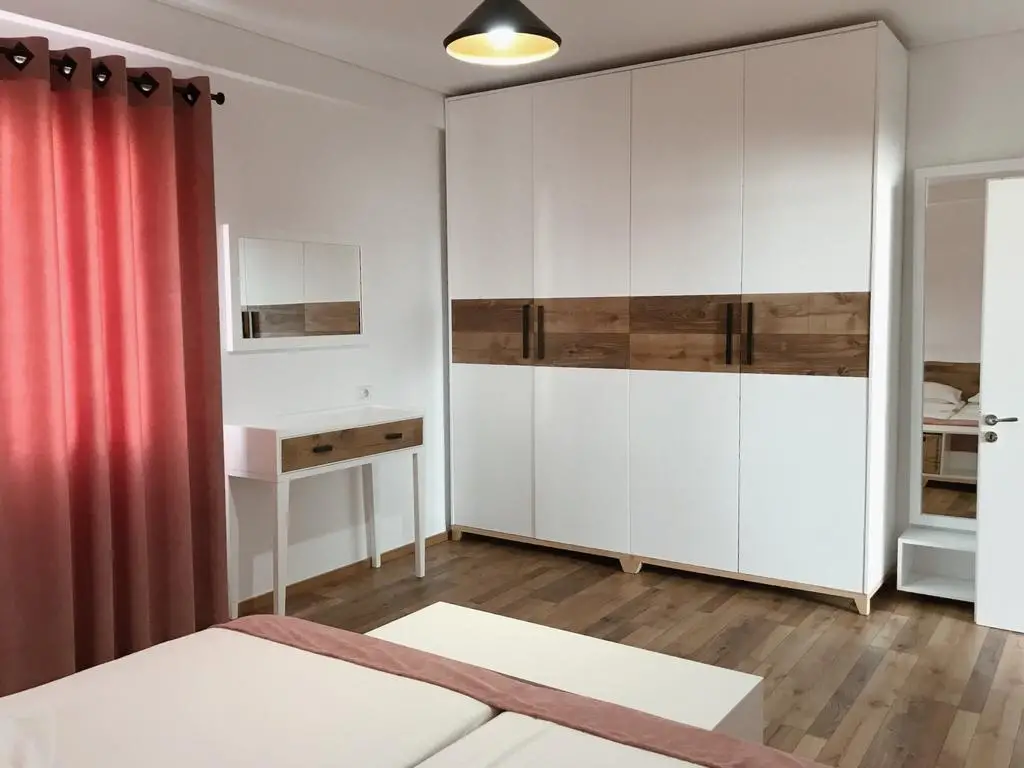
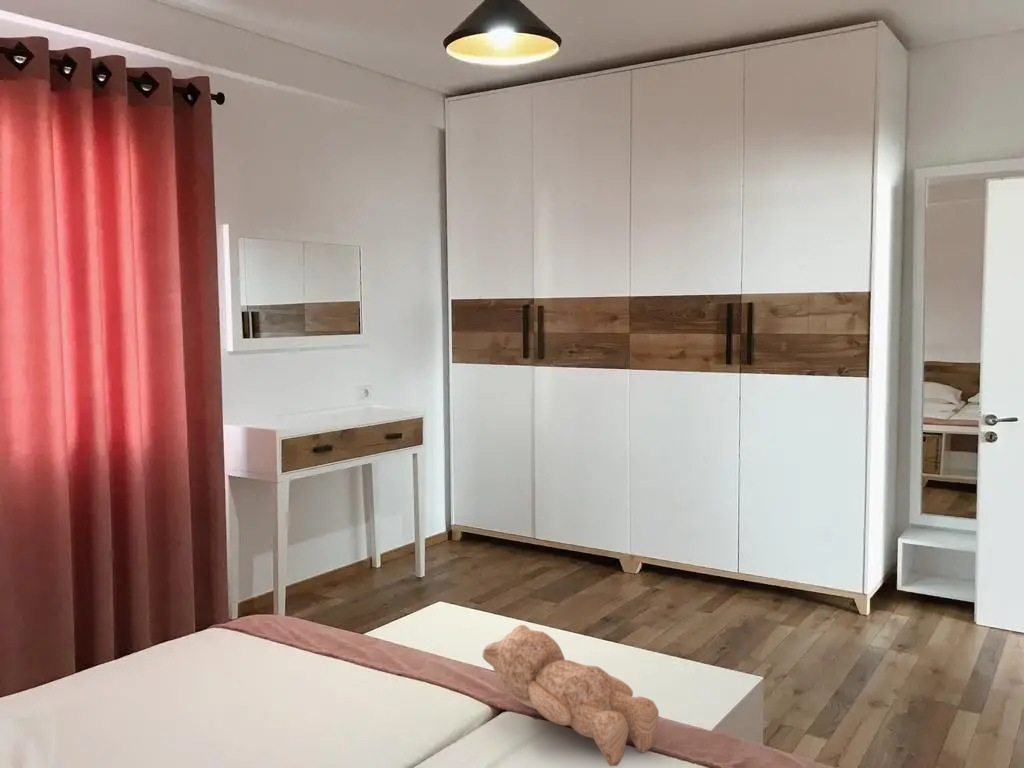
+ teddy bear (566, 685)
